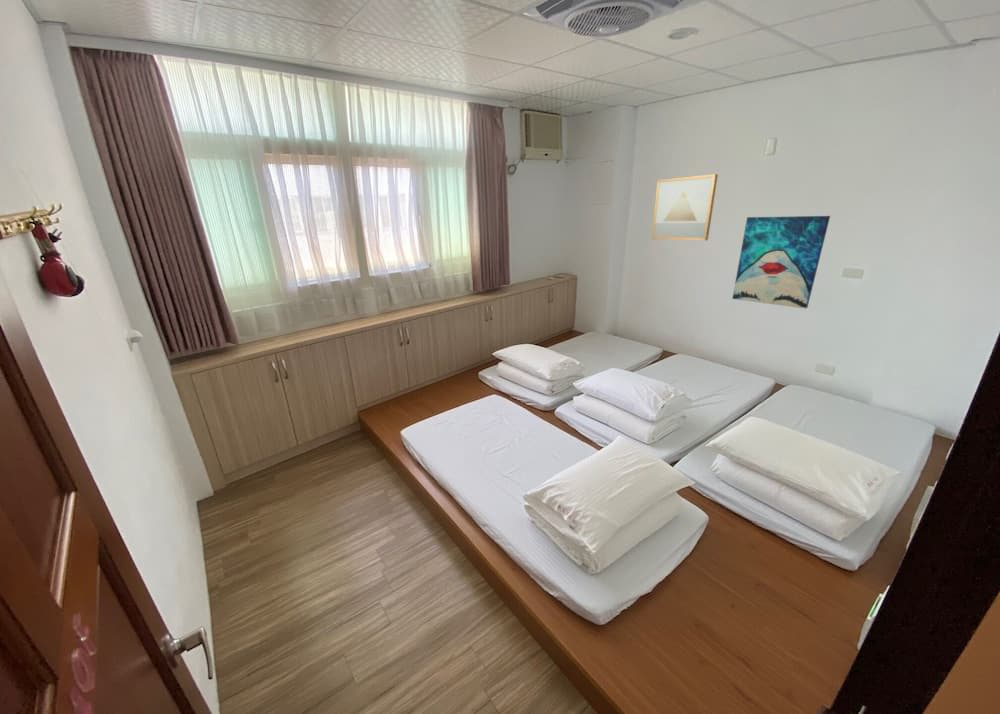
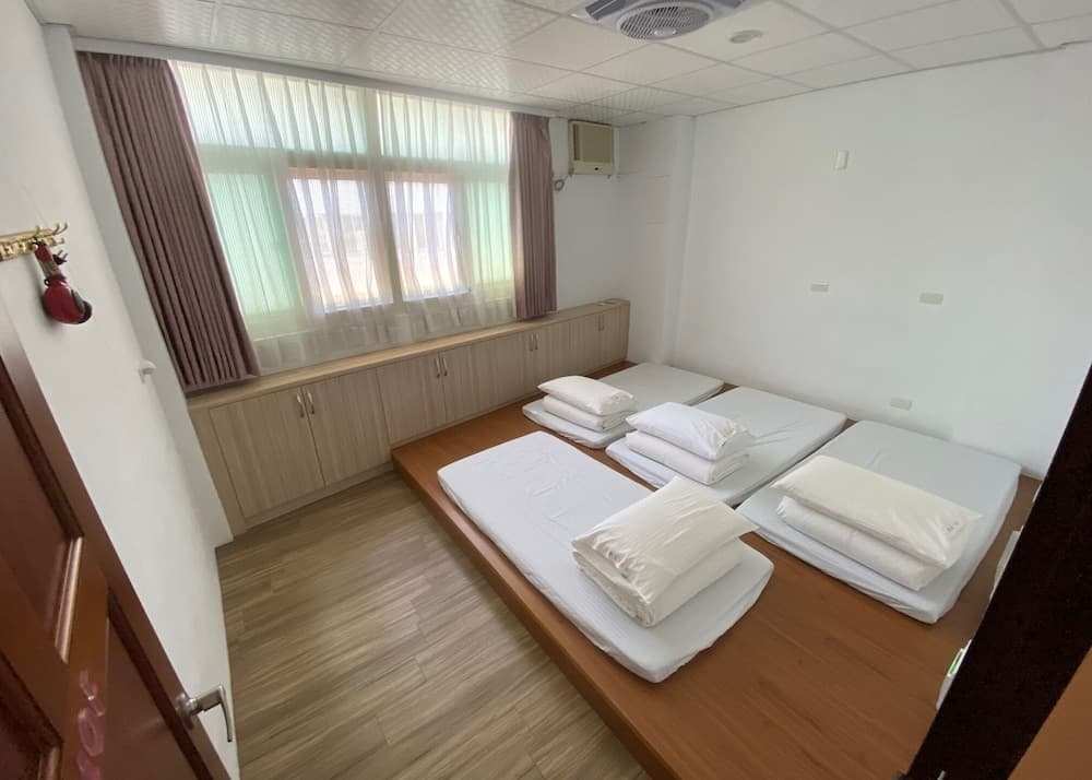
- wall art (776, 261)
- wall art (681, 209)
